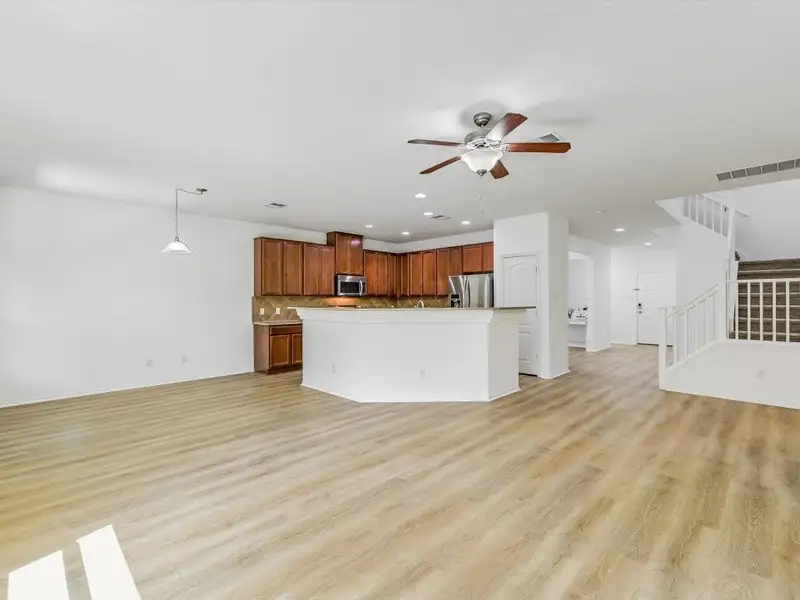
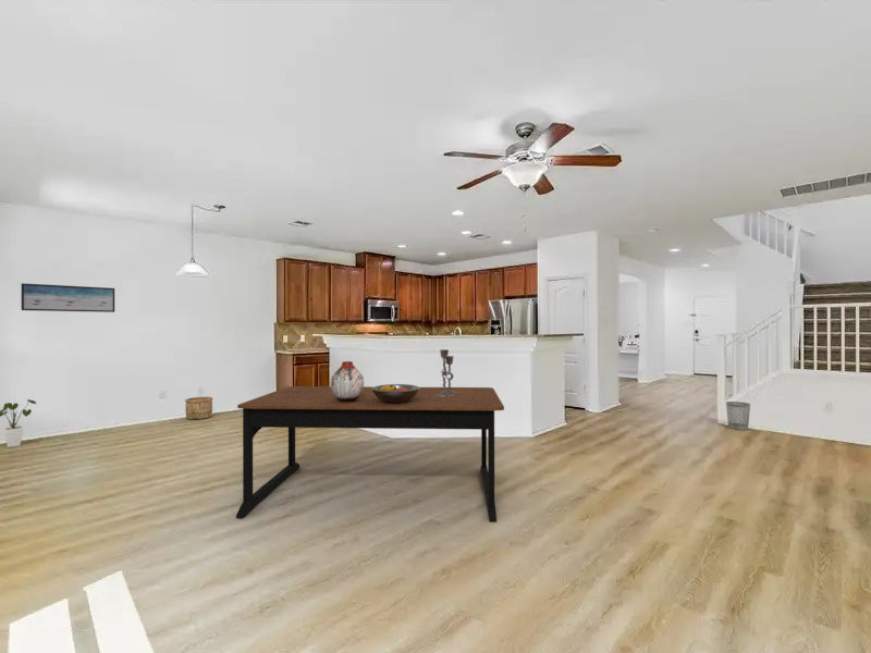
+ house plant (16, 422)
+ fruit bowl (395, 392)
+ wooden bucket (199, 407)
+ wastebasket (737, 415)
+ vase (347, 381)
+ wall art (71, 298)
+ dining table (380, 428)
+ candlestick (445, 371)
